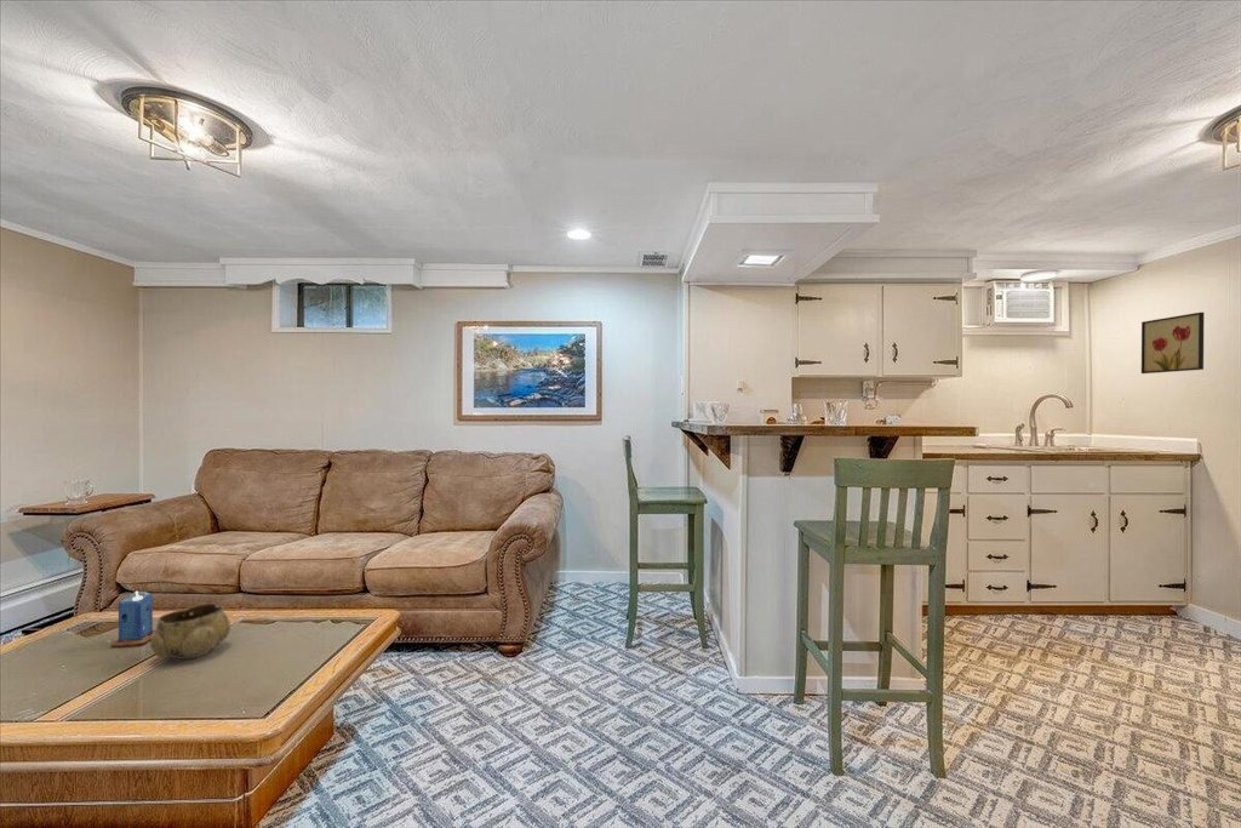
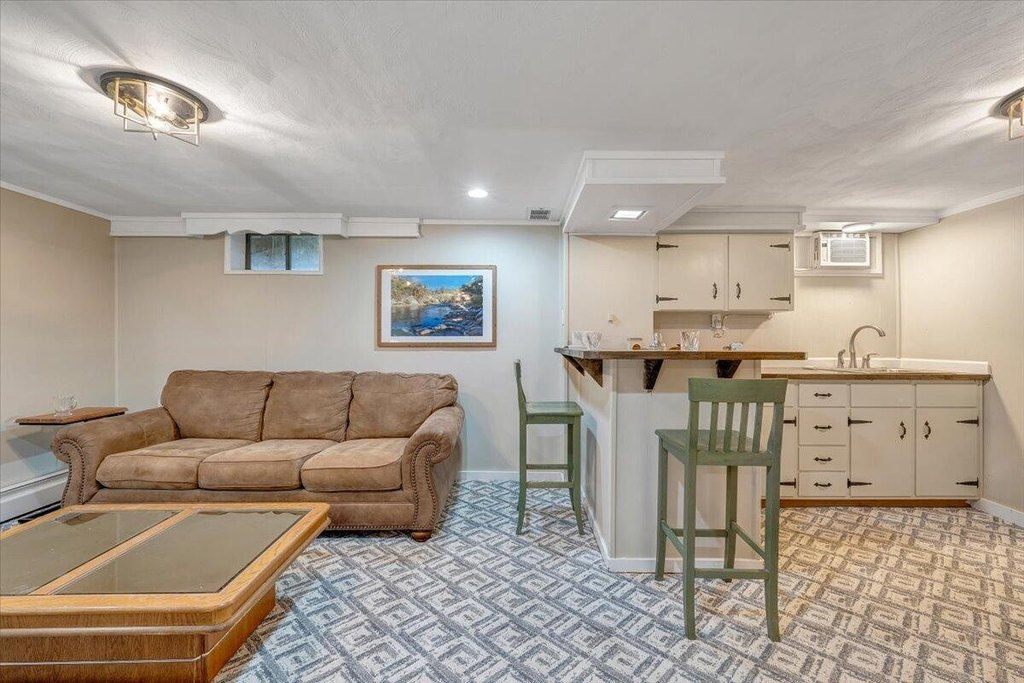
- candle (137, 615)
- wall art (1172, 344)
- decorative bowl (191, 633)
